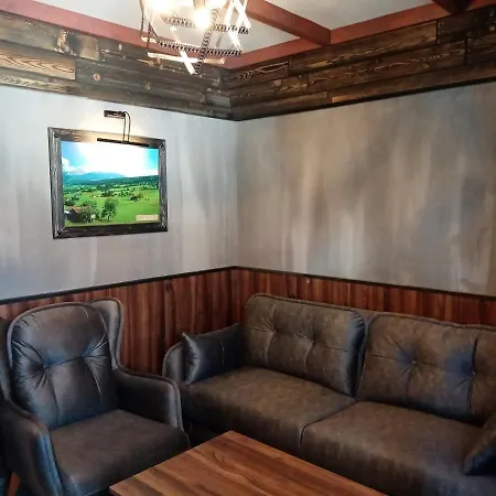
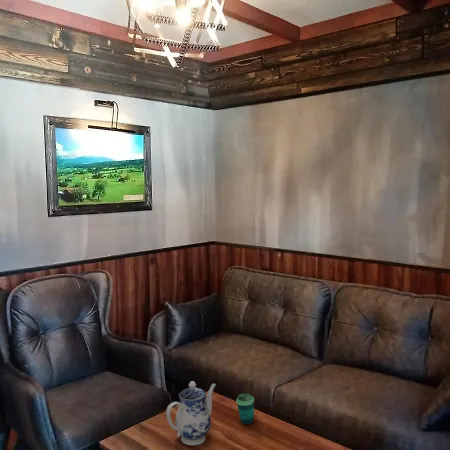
+ cup (245, 409)
+ teapot (192, 410)
